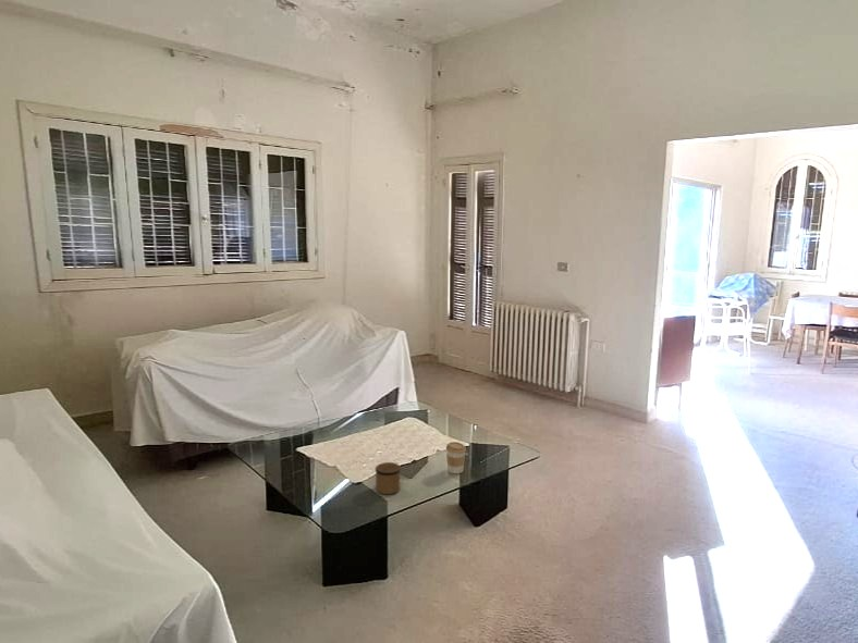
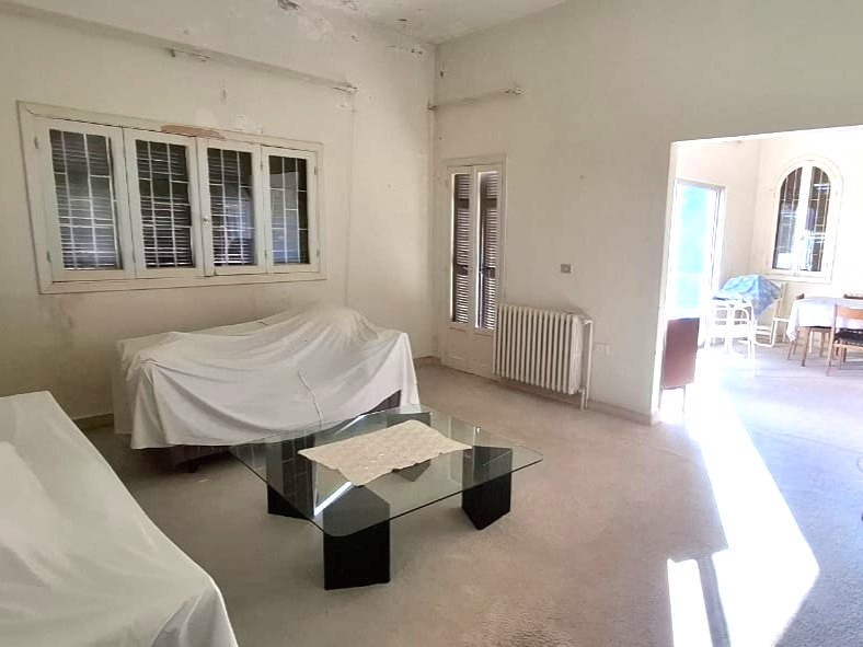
- speaker (391, 474)
- coffee cup (455, 457)
